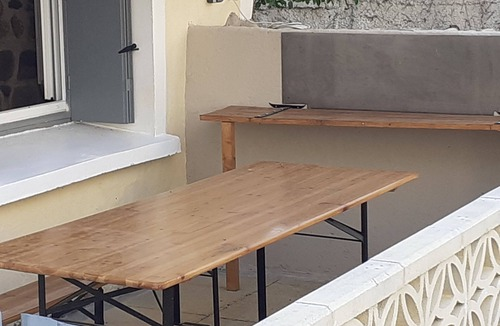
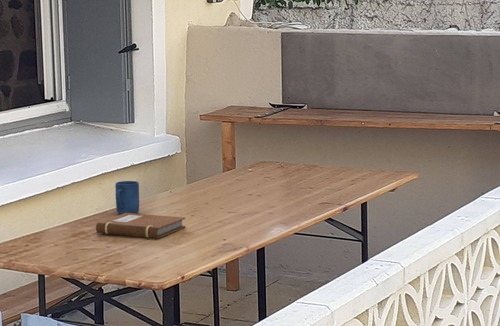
+ notebook (139, 225)
+ mug (125, 198)
